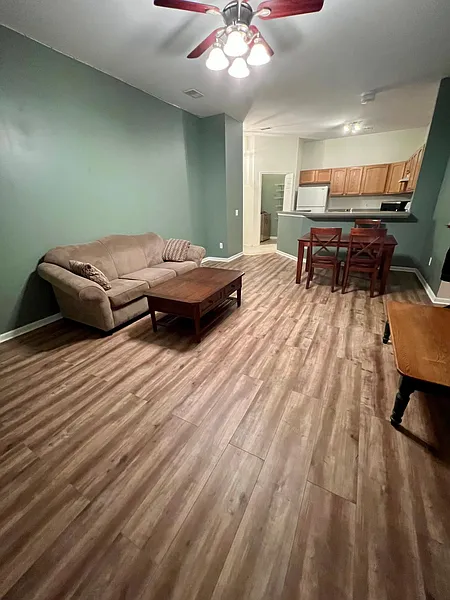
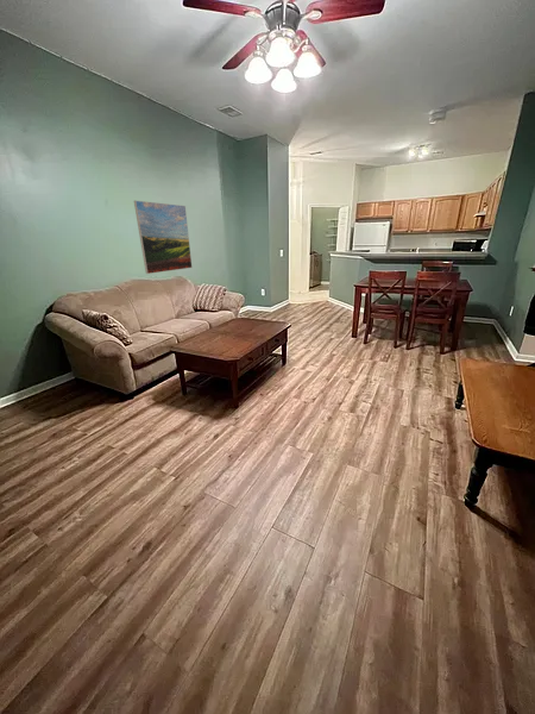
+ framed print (166, 238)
